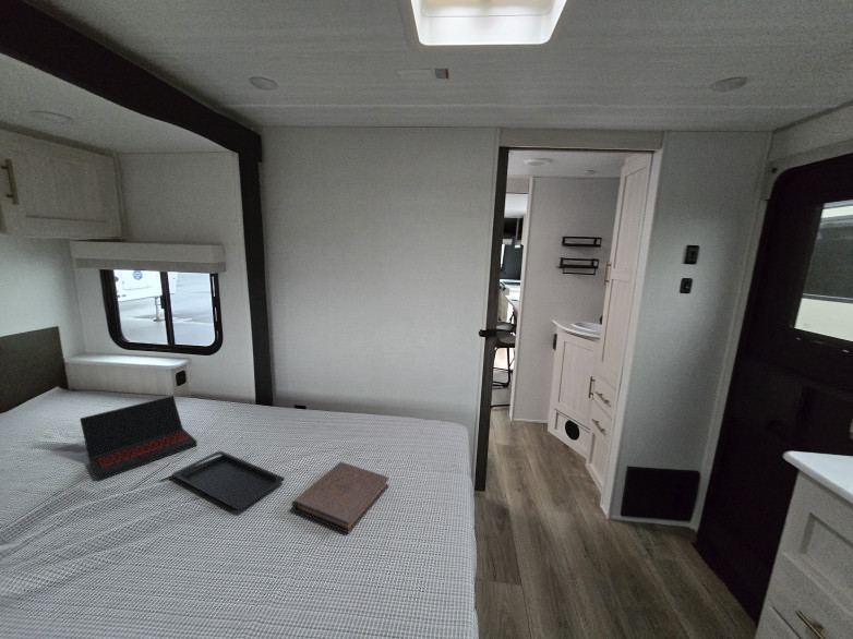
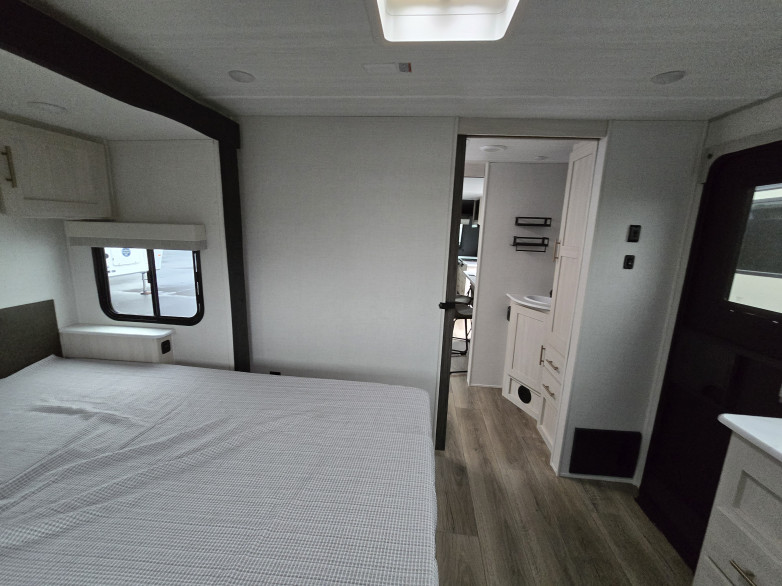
- laptop (140, 432)
- serving tray (228, 479)
- book (343, 492)
